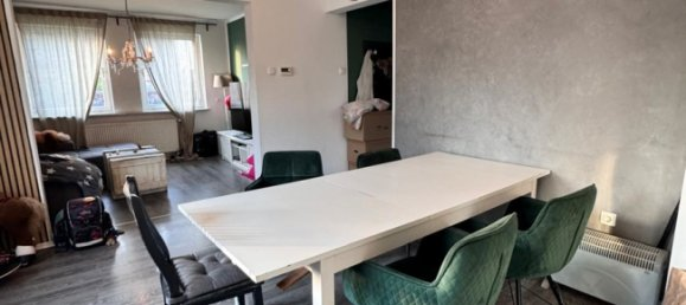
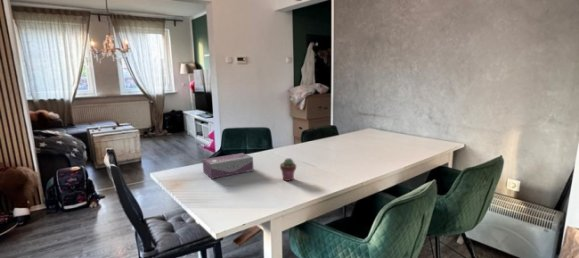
+ potted succulent (288, 168)
+ tissue box (228, 164)
